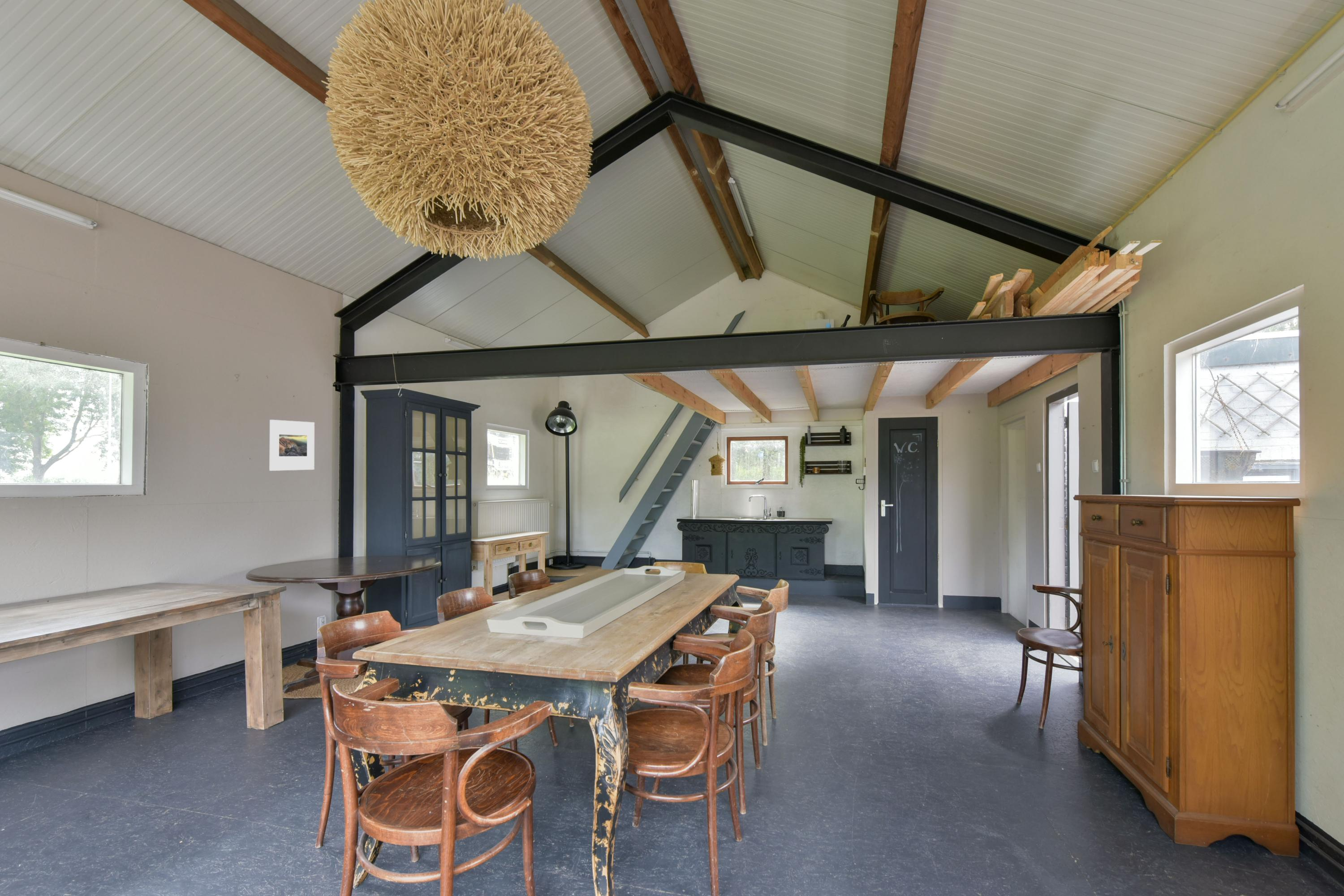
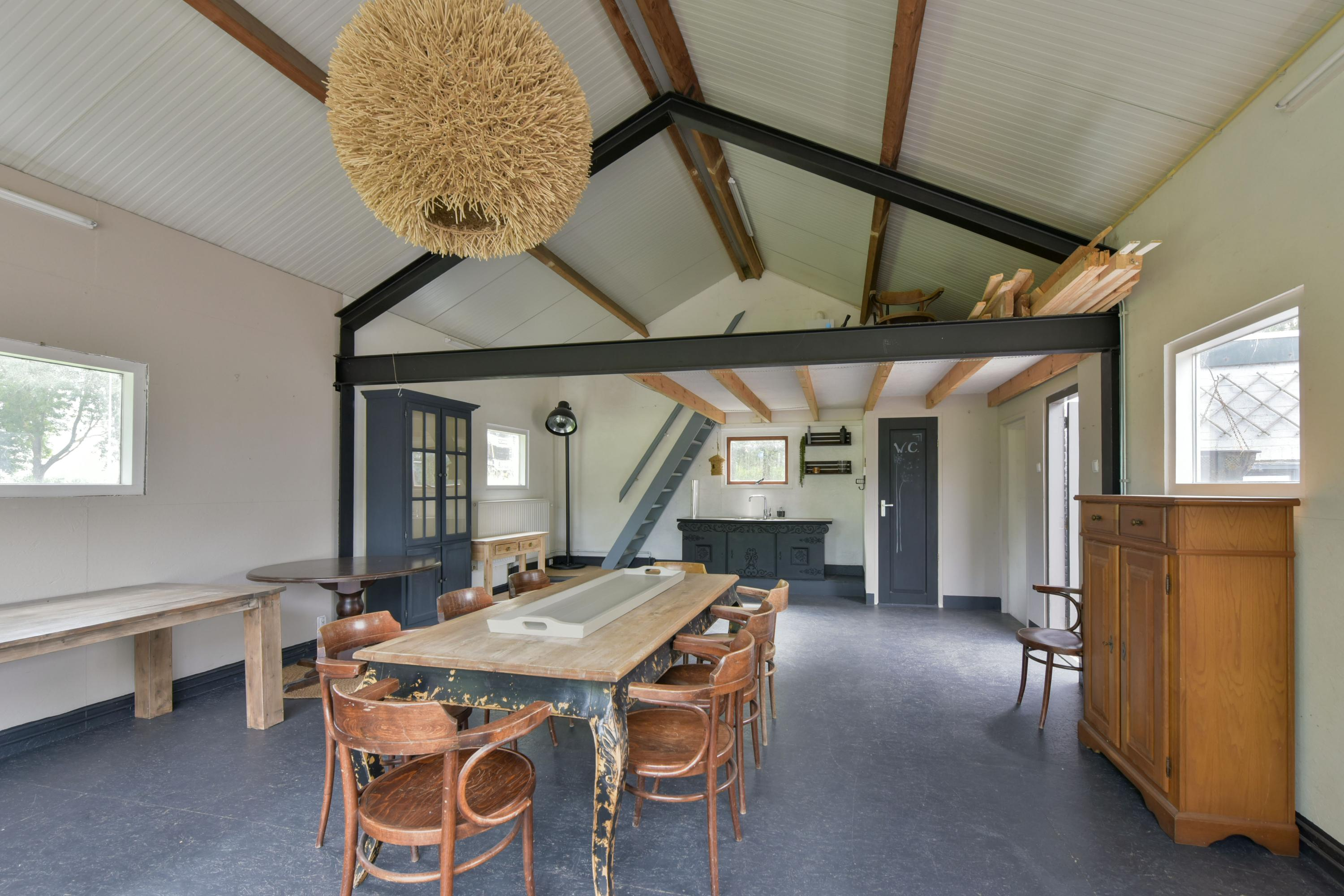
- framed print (293, 445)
